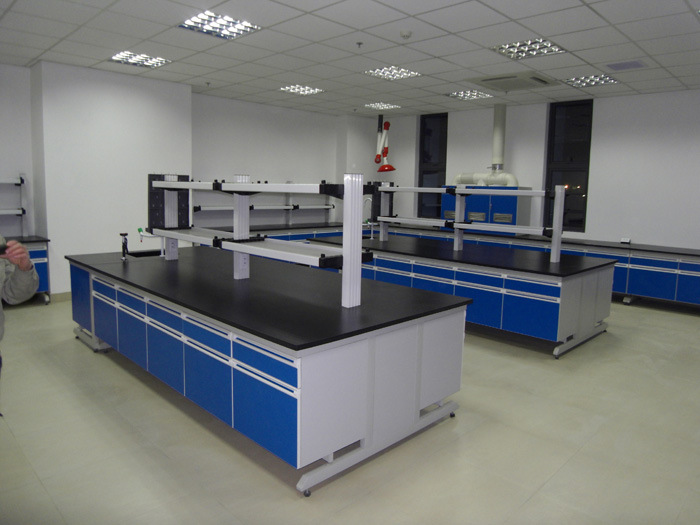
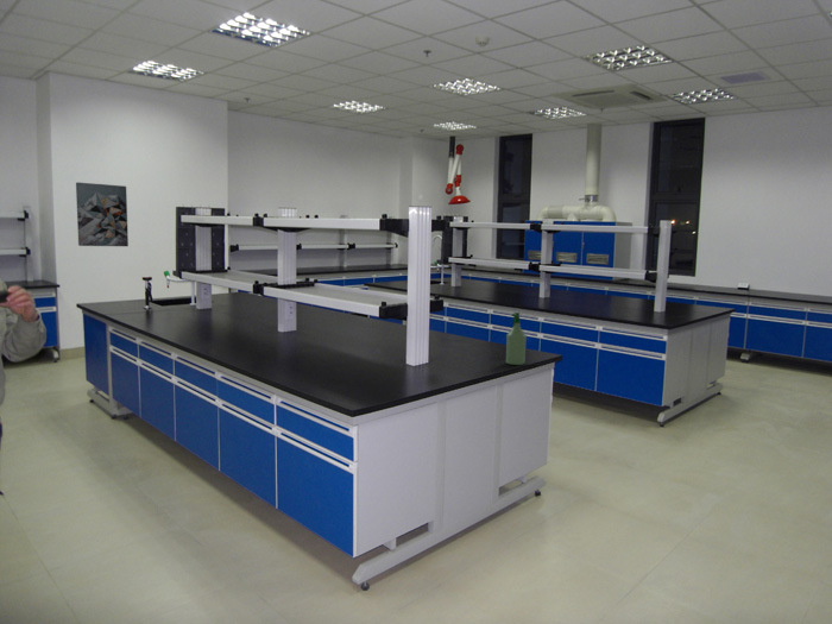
+ spray bottle (516, 338)
+ wall art (102, 215)
